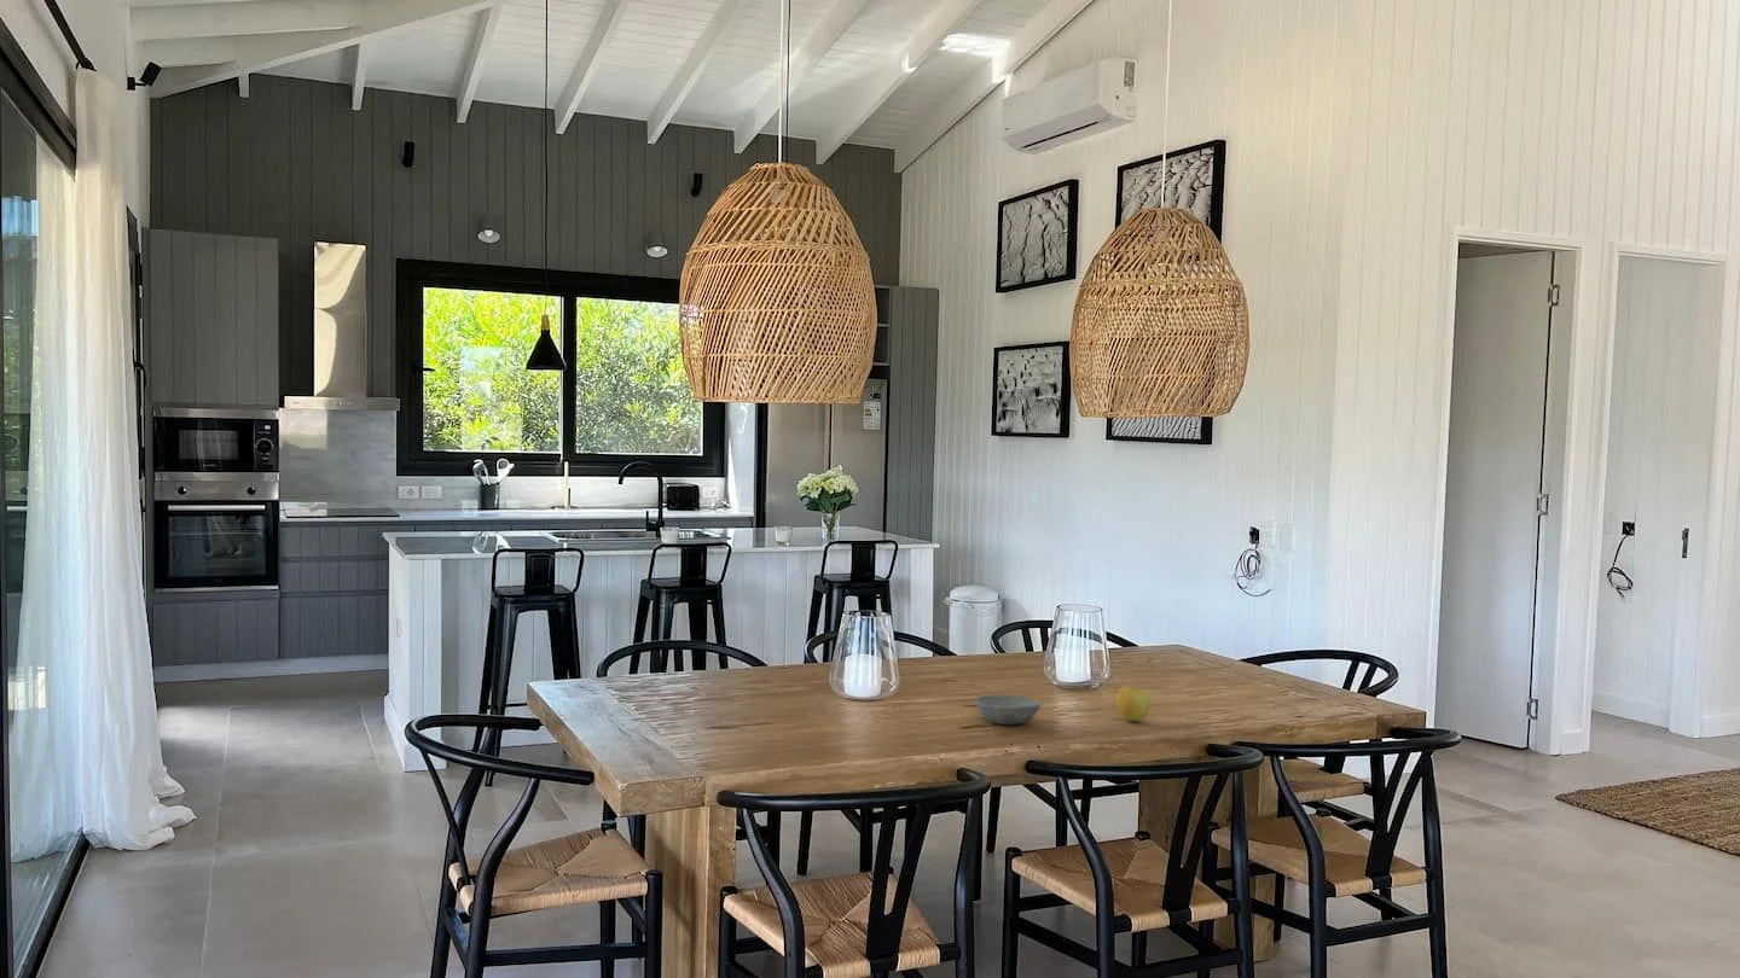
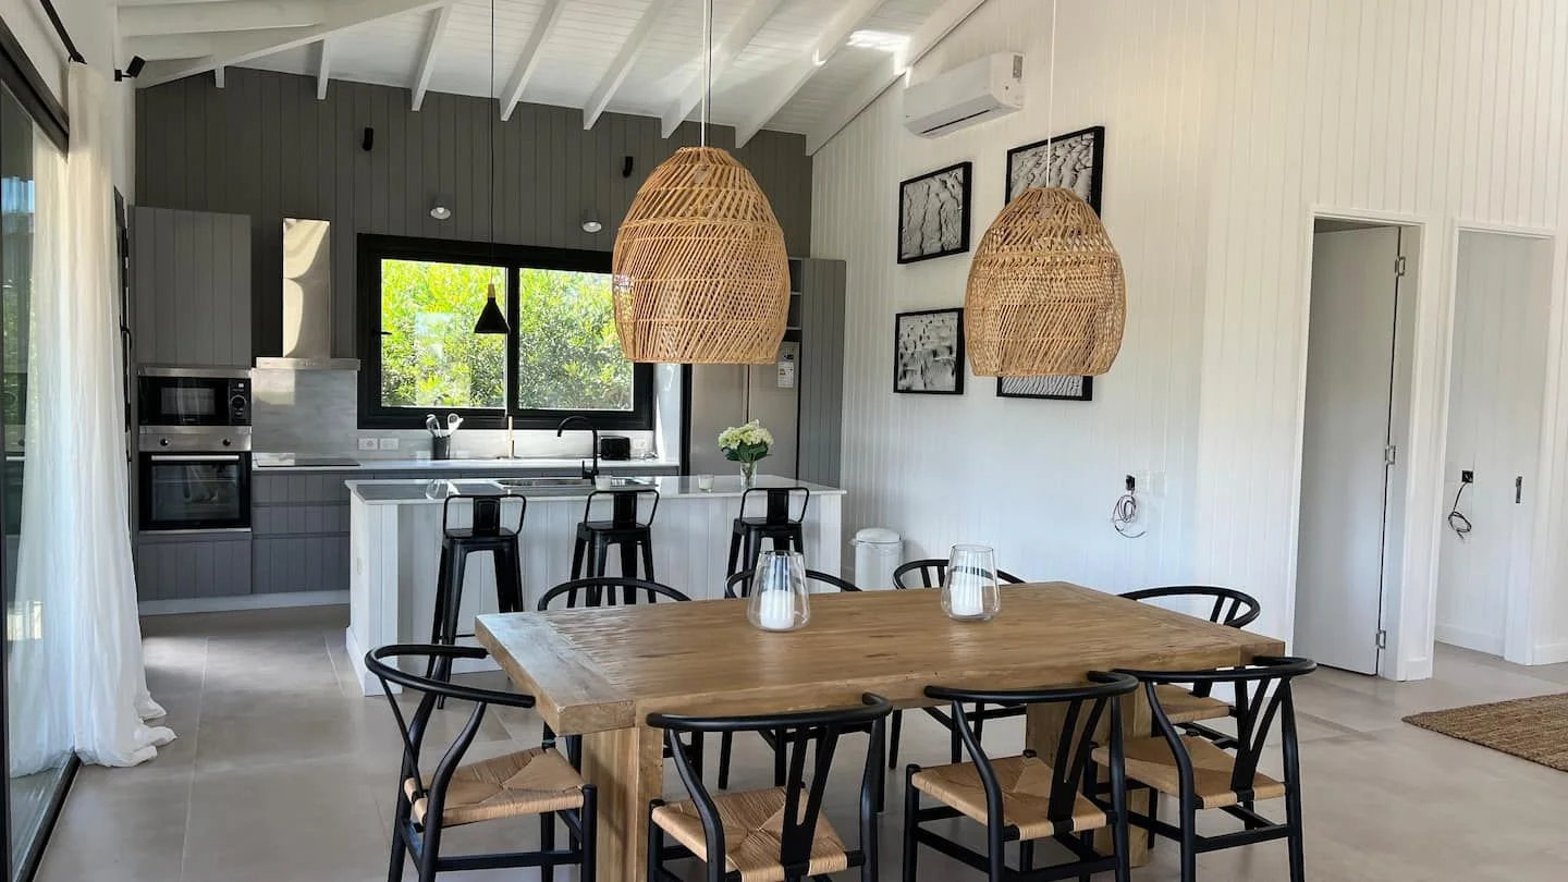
- apple (1132, 704)
- bowl (1007, 710)
